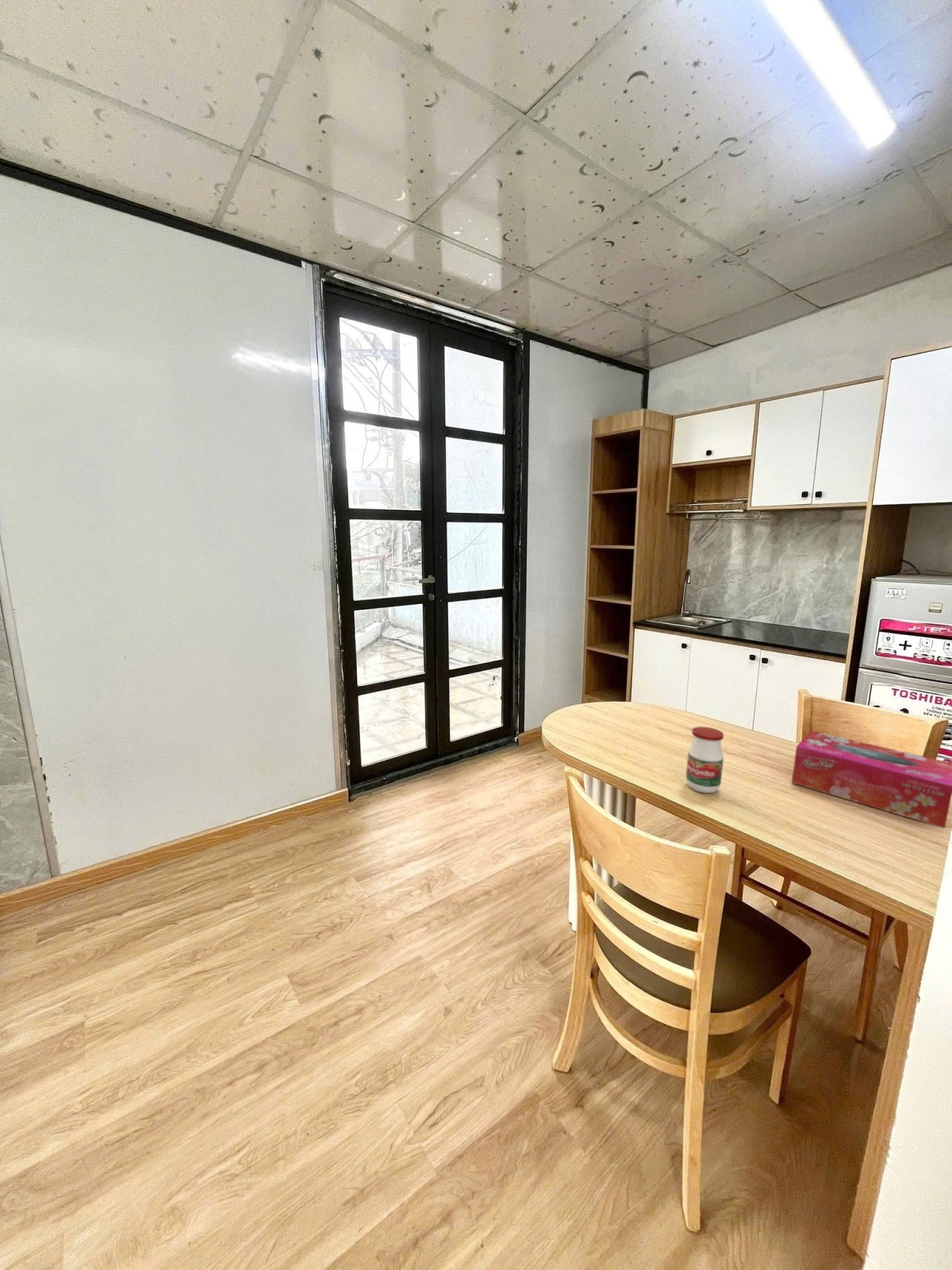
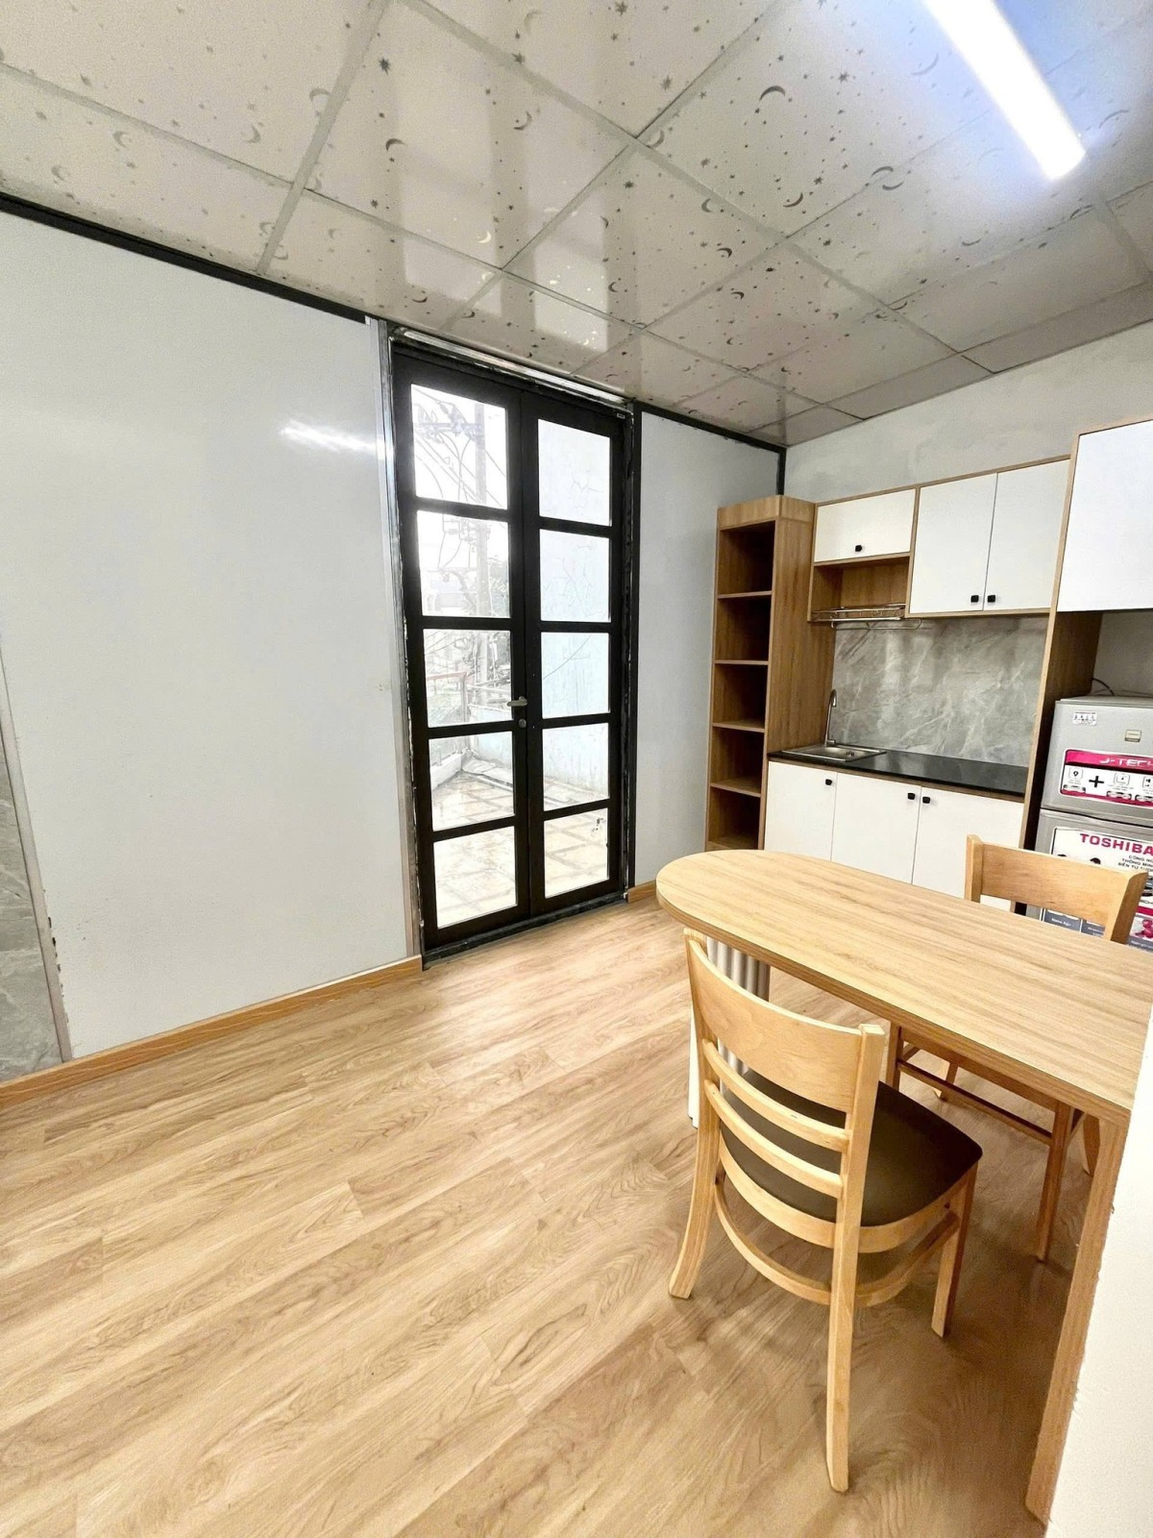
- jar (704, 760)
- tissue box (869, 773)
